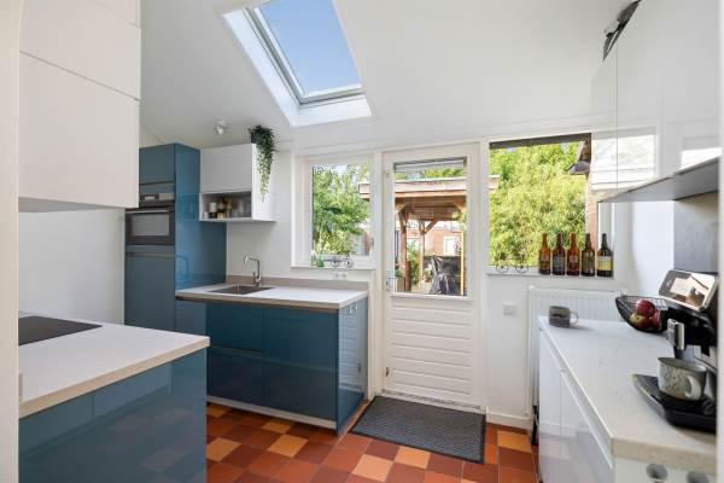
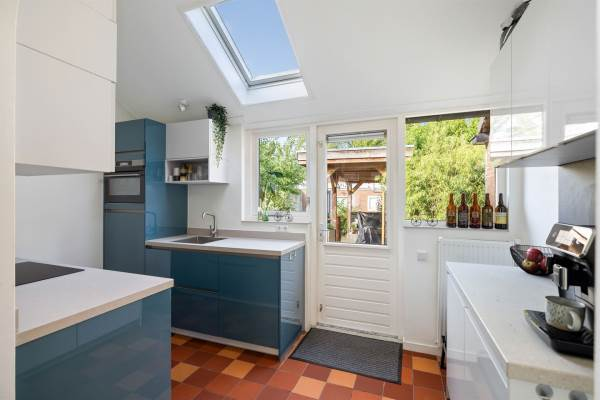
- mug (562, 316)
